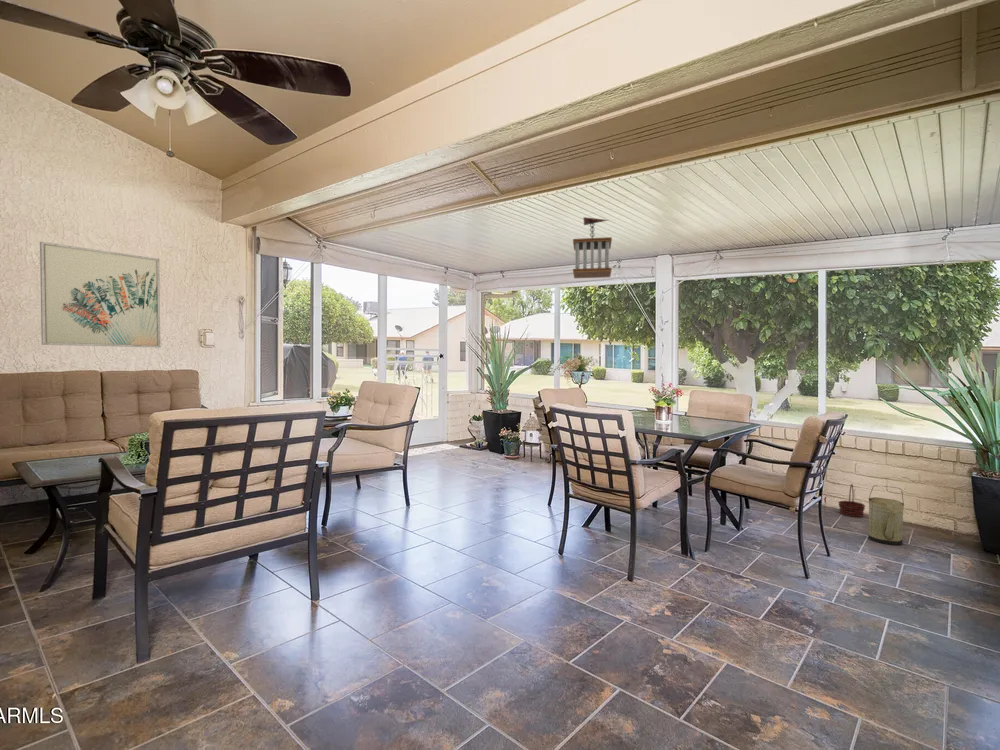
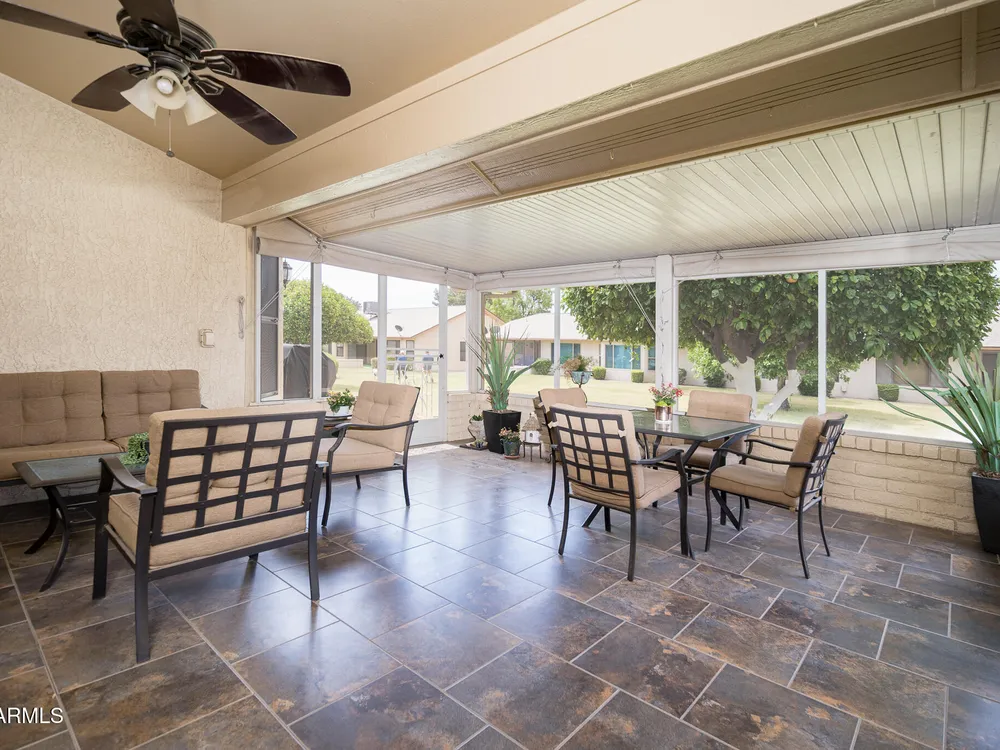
- wall art (104, 298)
- basket (852, 500)
- wind chime (592, 247)
- watering can (887, 516)
